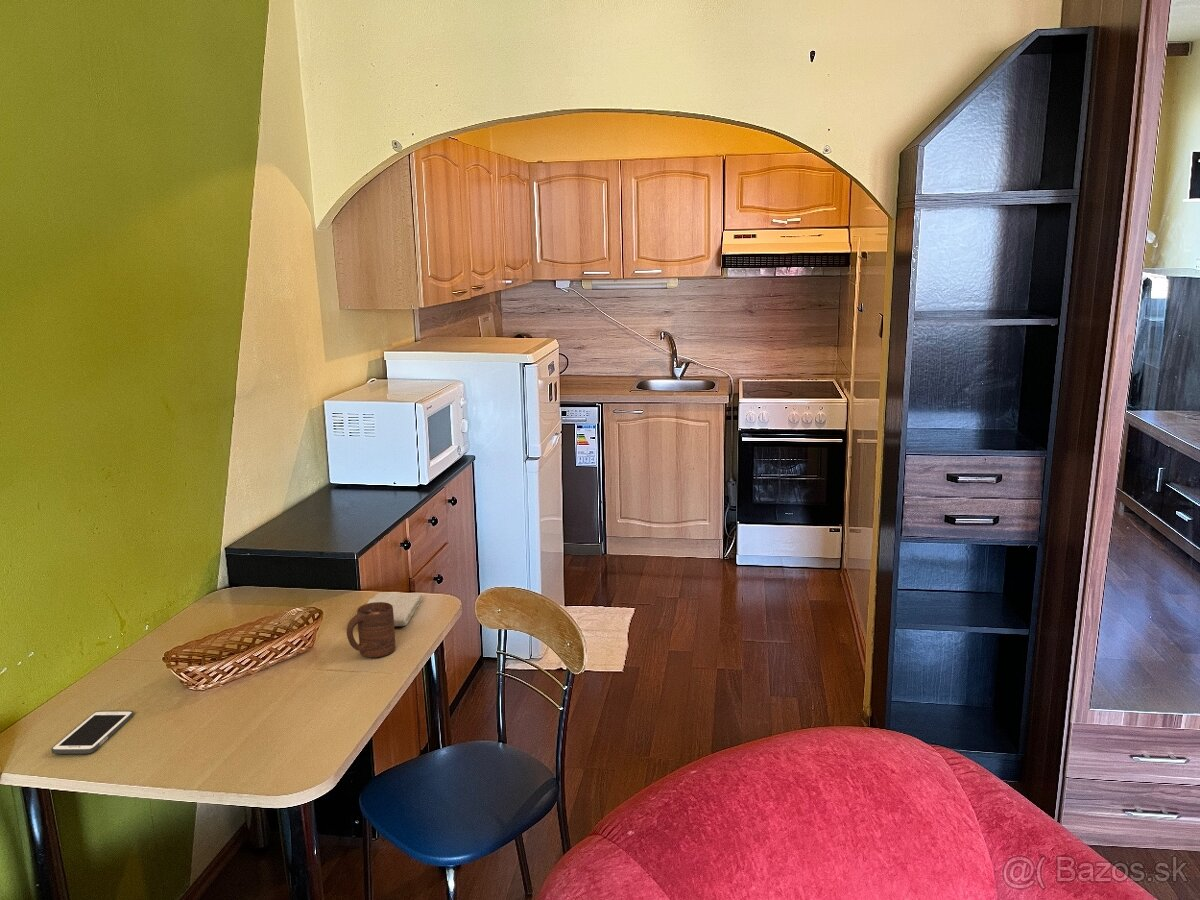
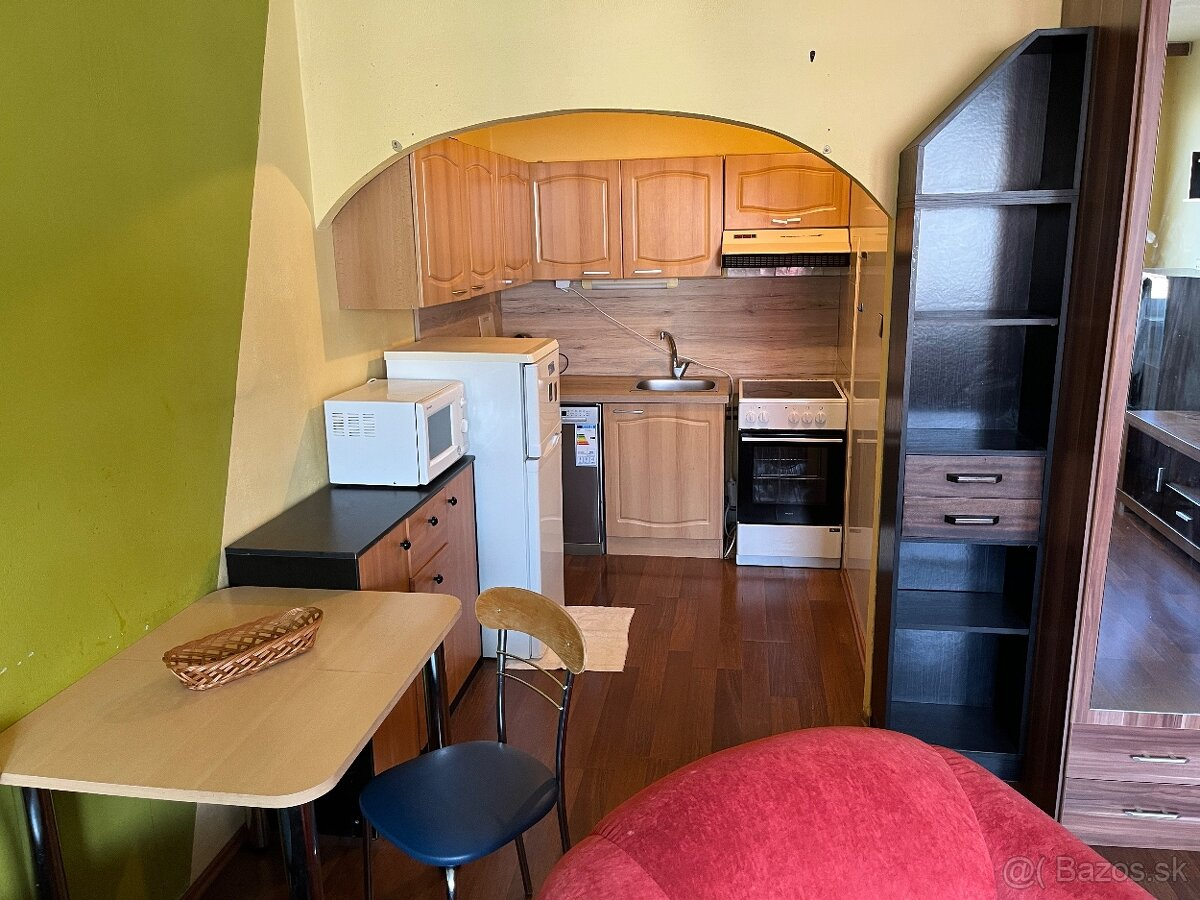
- cup (372, 631)
- cell phone (94, 731)
- washcloth (393, 608)
